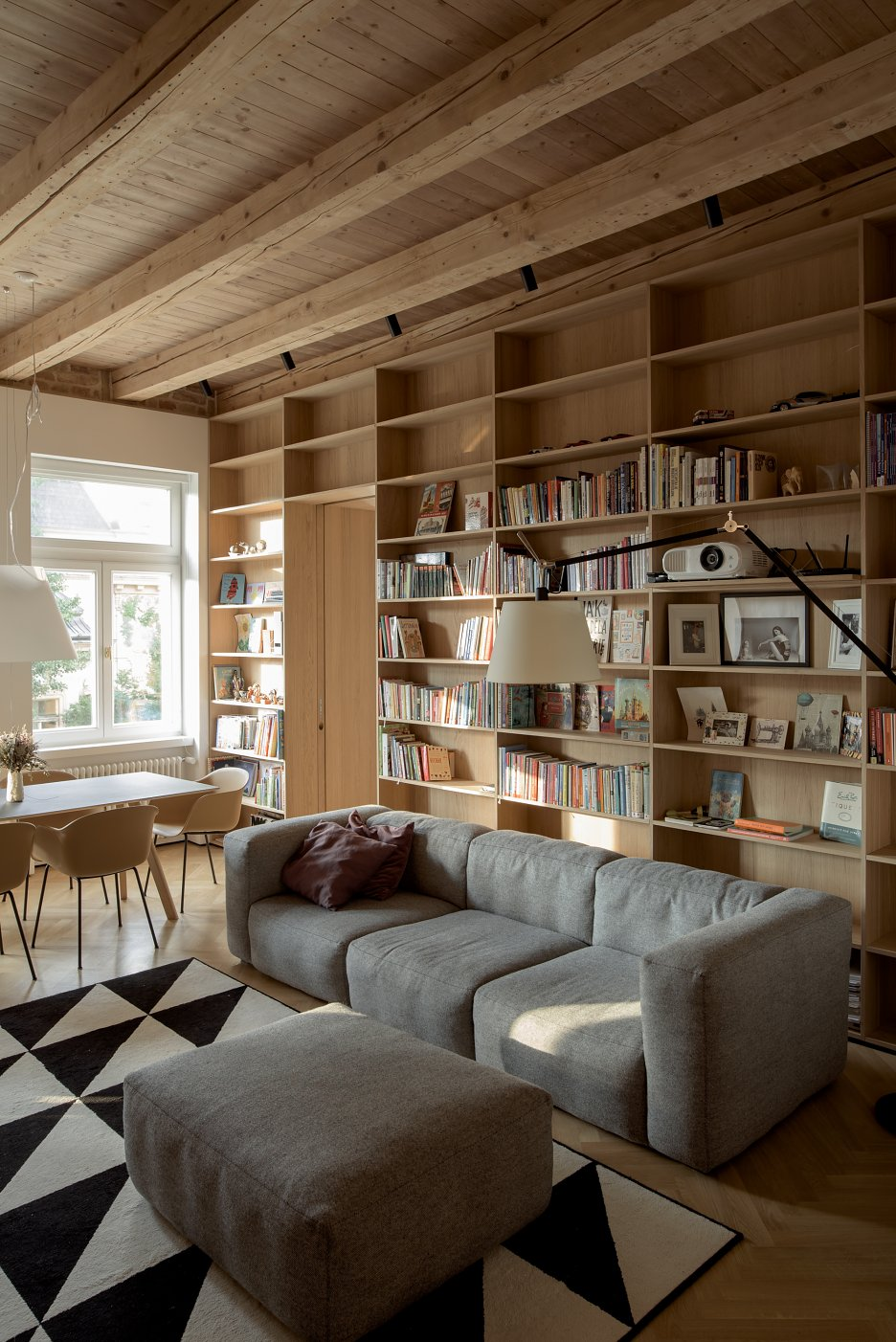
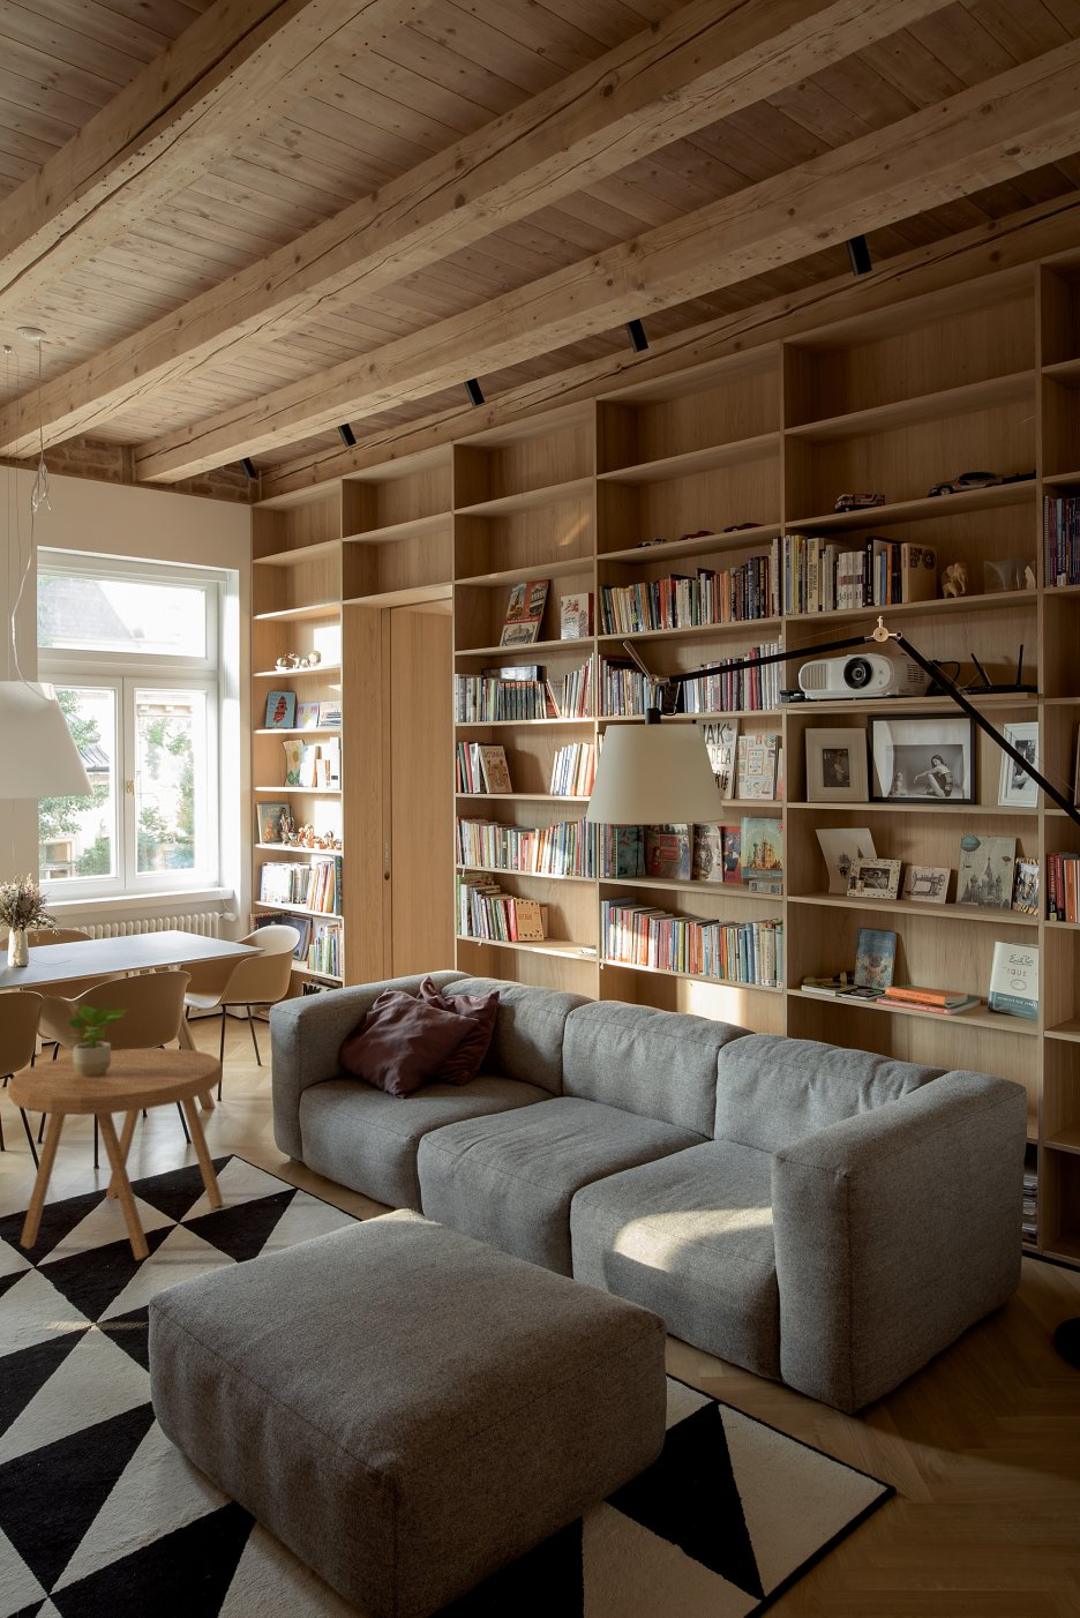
+ potted plant (98, 1034)
+ side table (121, 1148)
